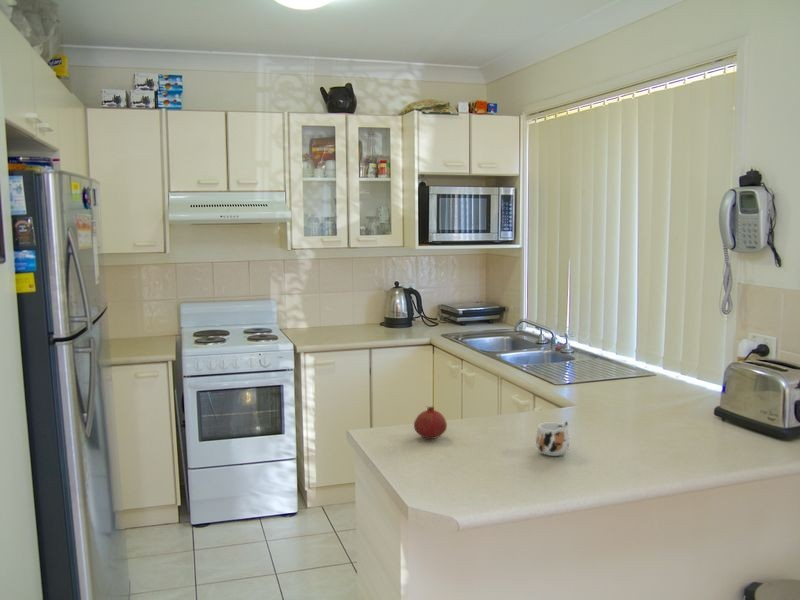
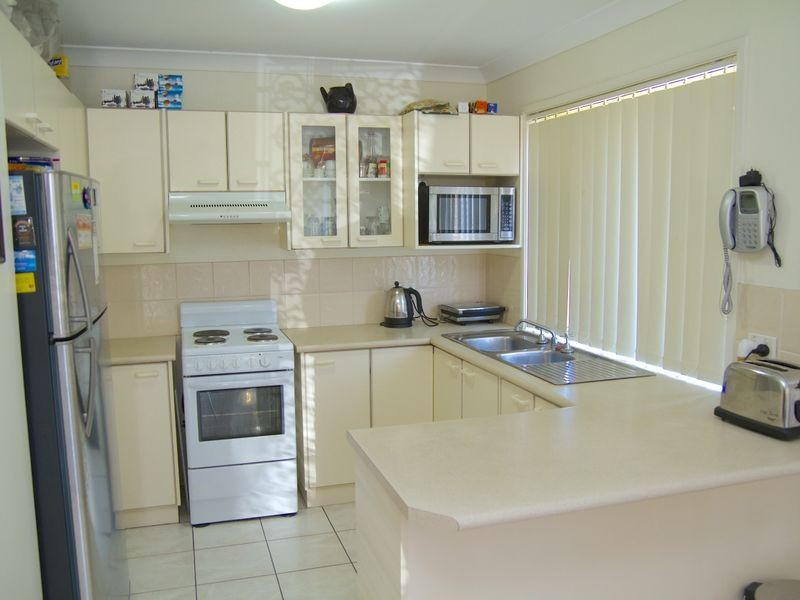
- mug (554, 436)
- fruit (430, 421)
